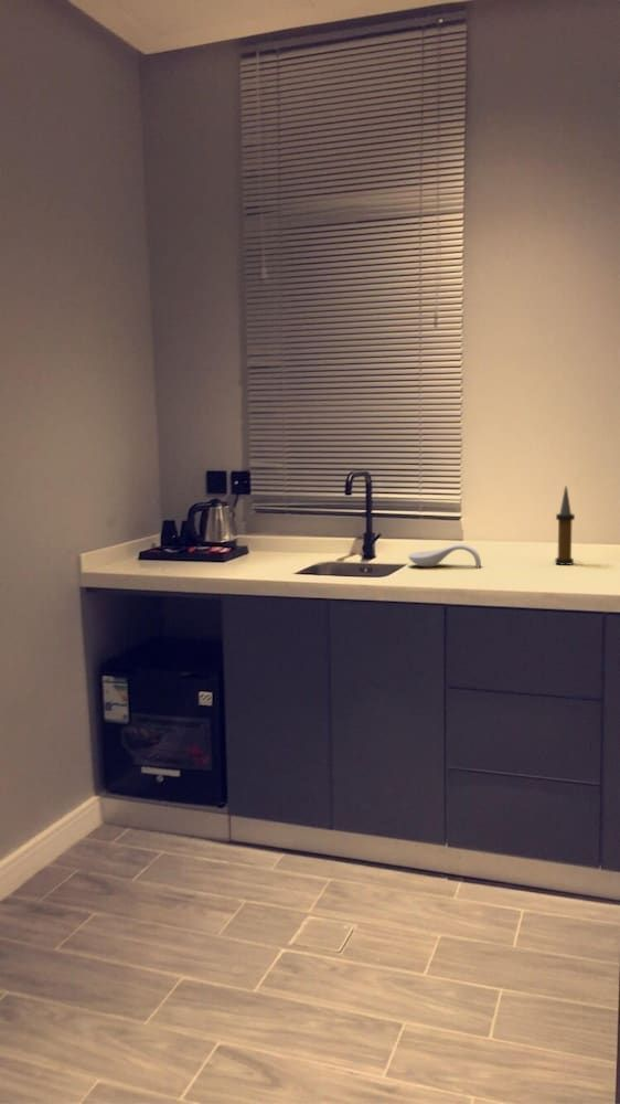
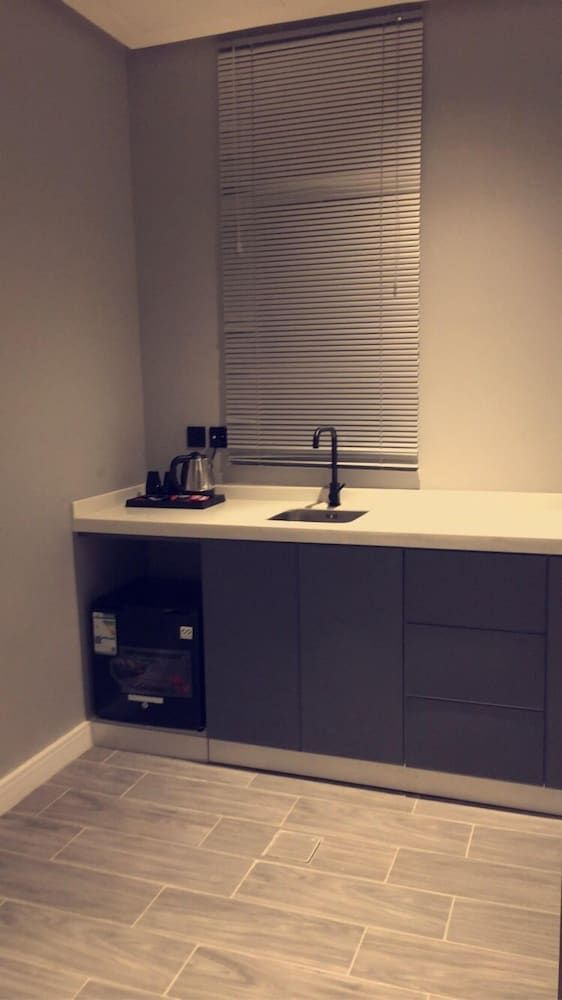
- spoon rest (443, 555)
- candle (565, 524)
